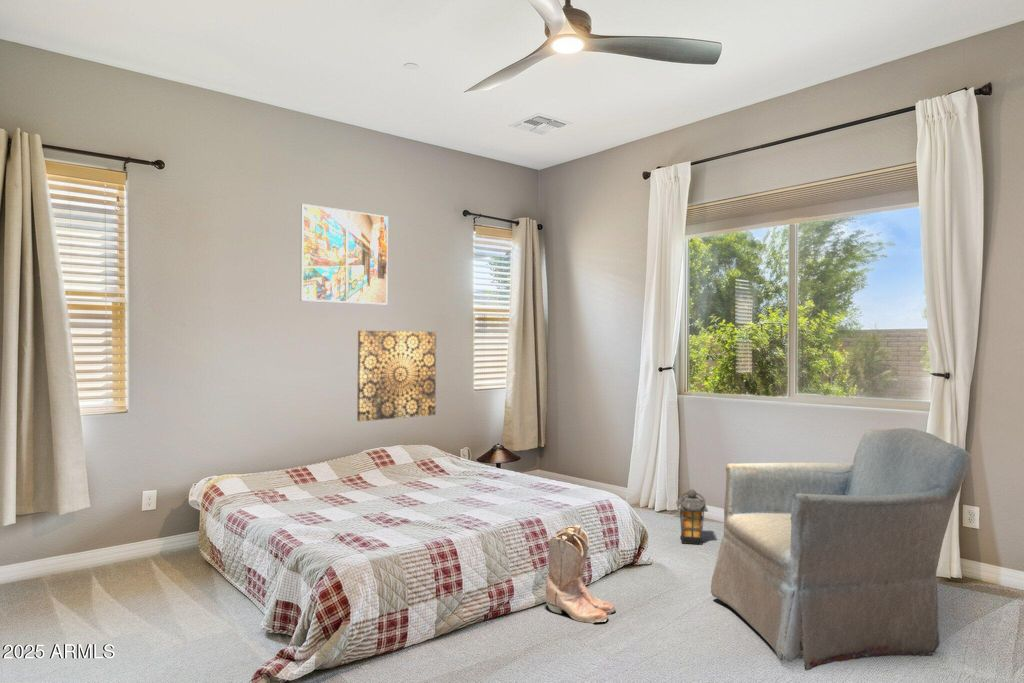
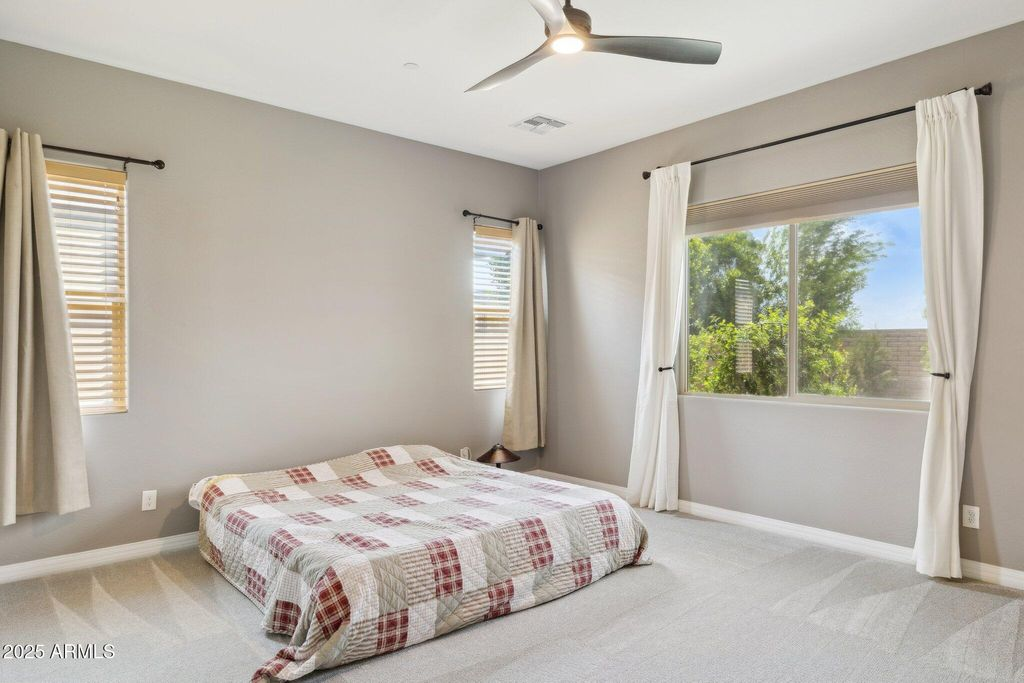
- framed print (346, 256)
- boots (581, 570)
- armchair (832, 527)
- wall art (398, 374)
- lantern (691, 515)
